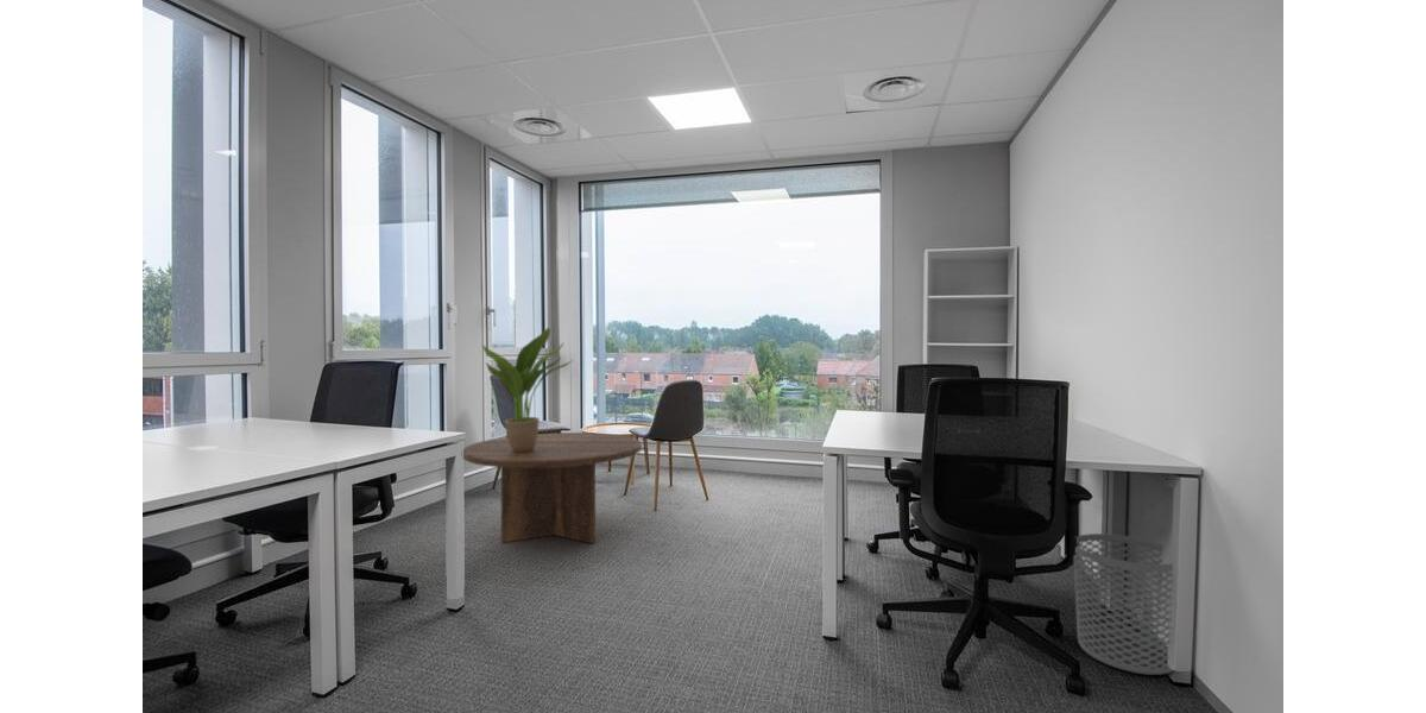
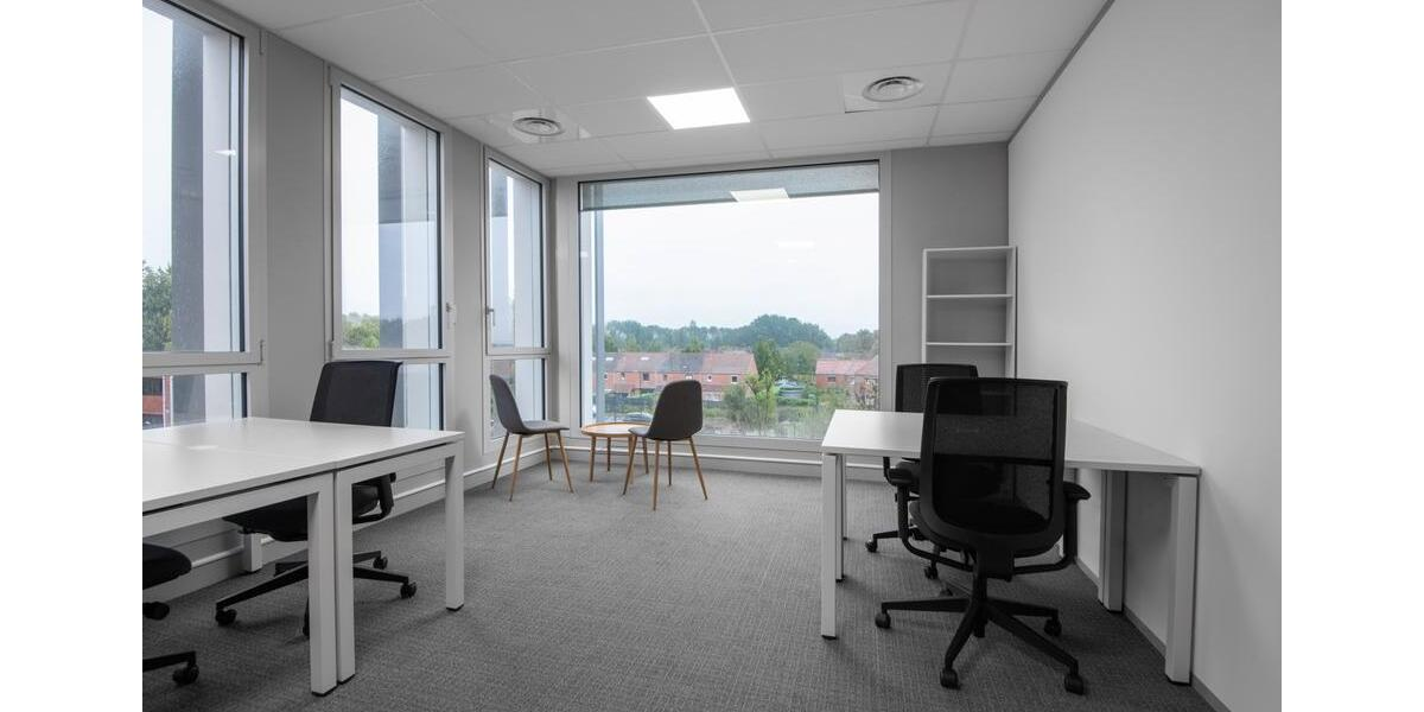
- waste bin (1125, 601)
- potted plant (531, 387)
- coffee table (555, 488)
